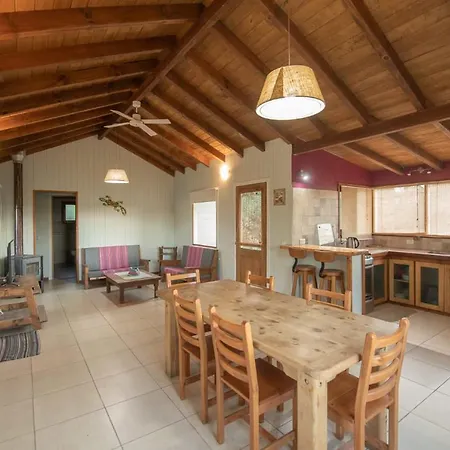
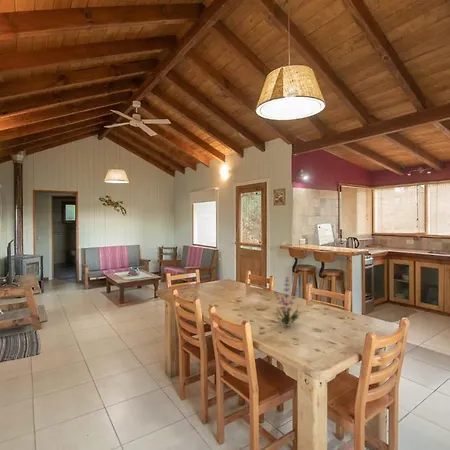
+ plant (286, 301)
